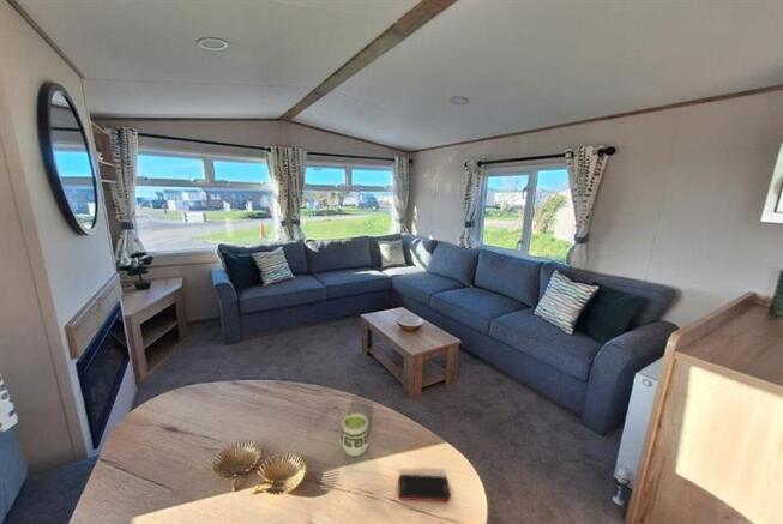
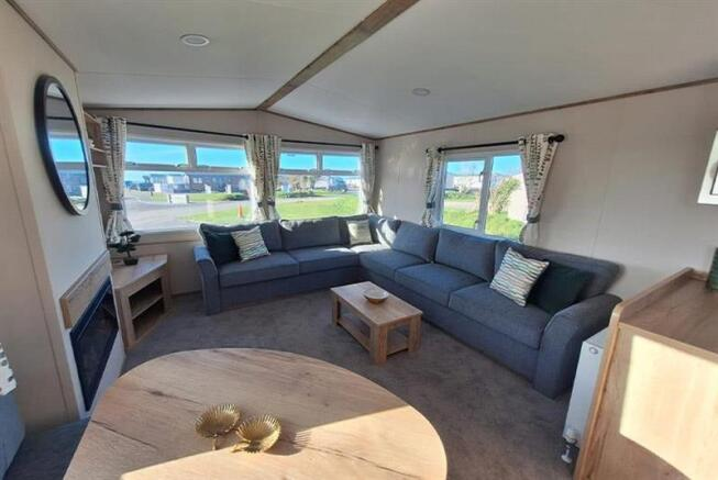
- cell phone (423, 487)
- cup (355, 434)
